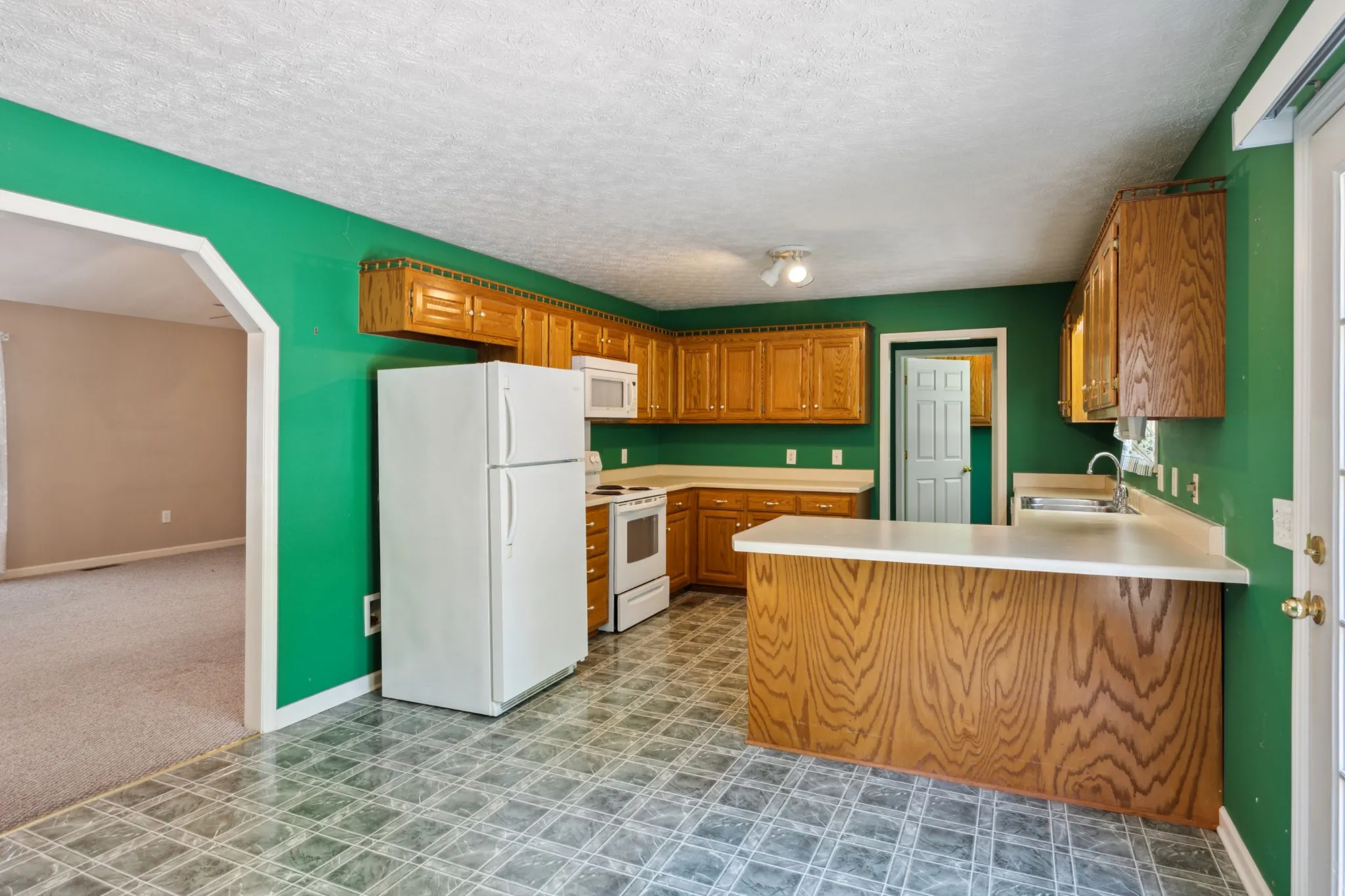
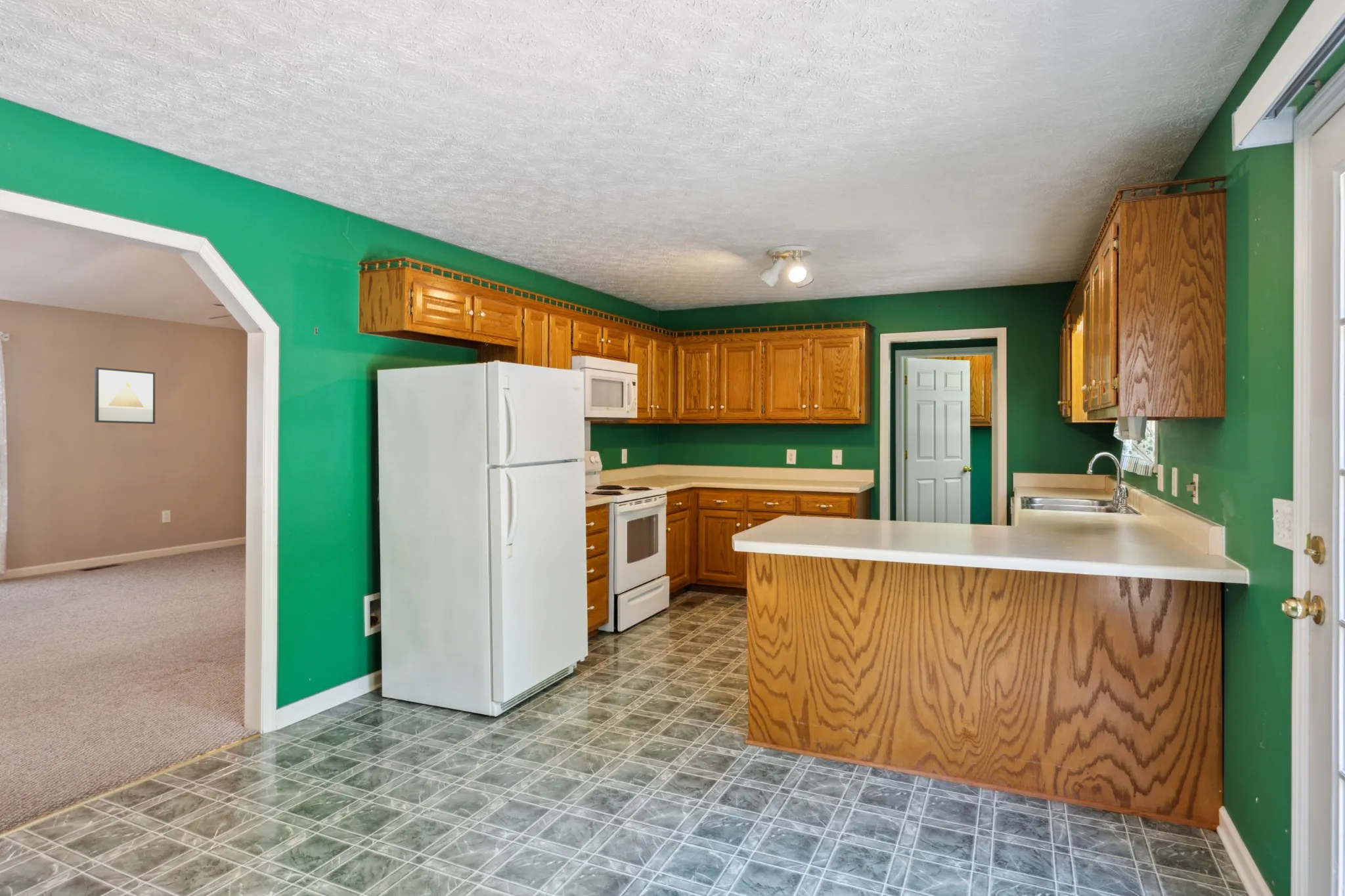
+ wall art (125, 396)
